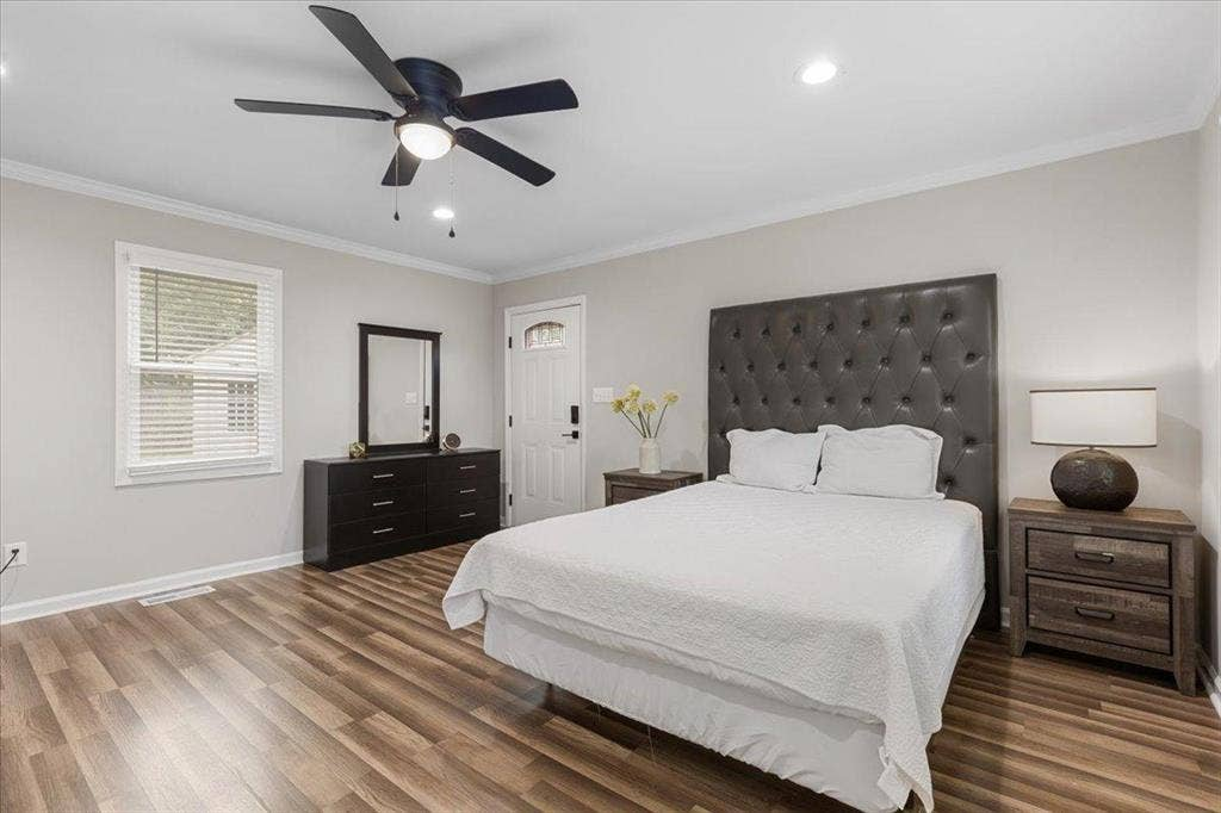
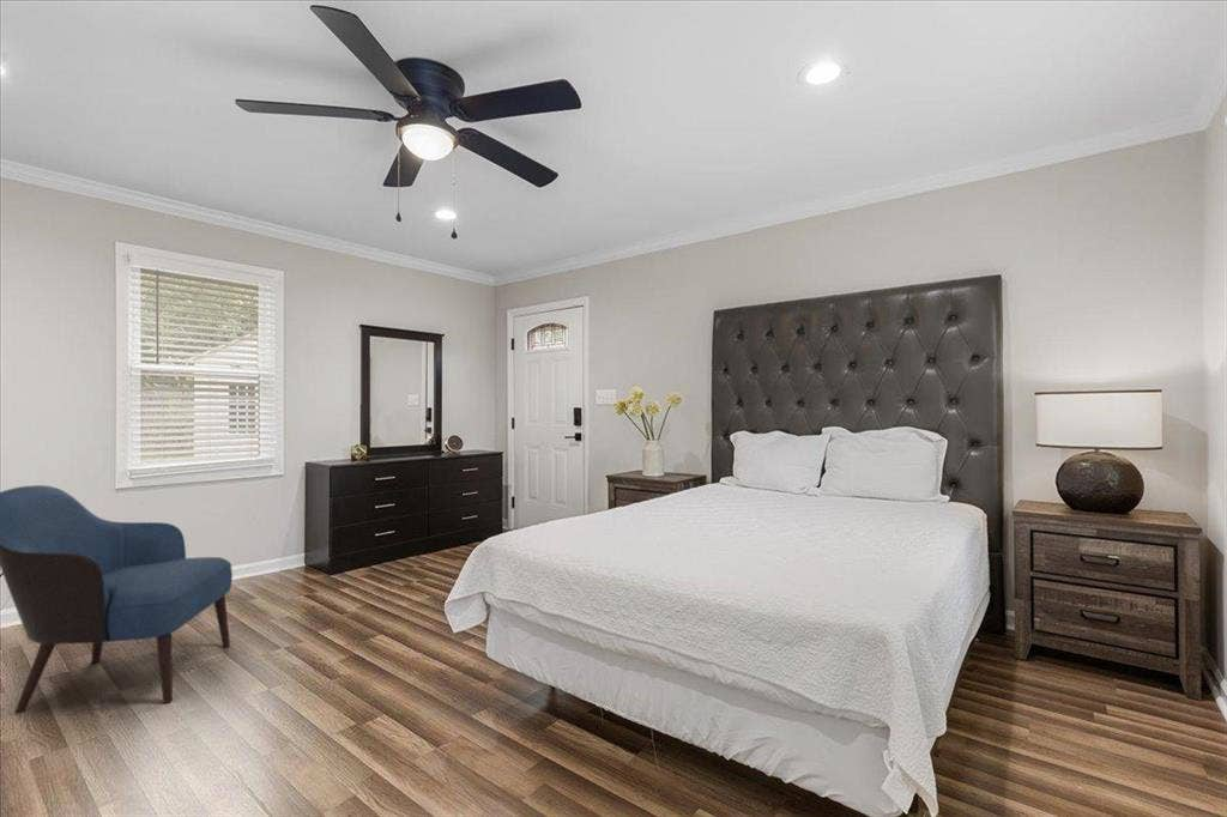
+ armchair (115, 581)
